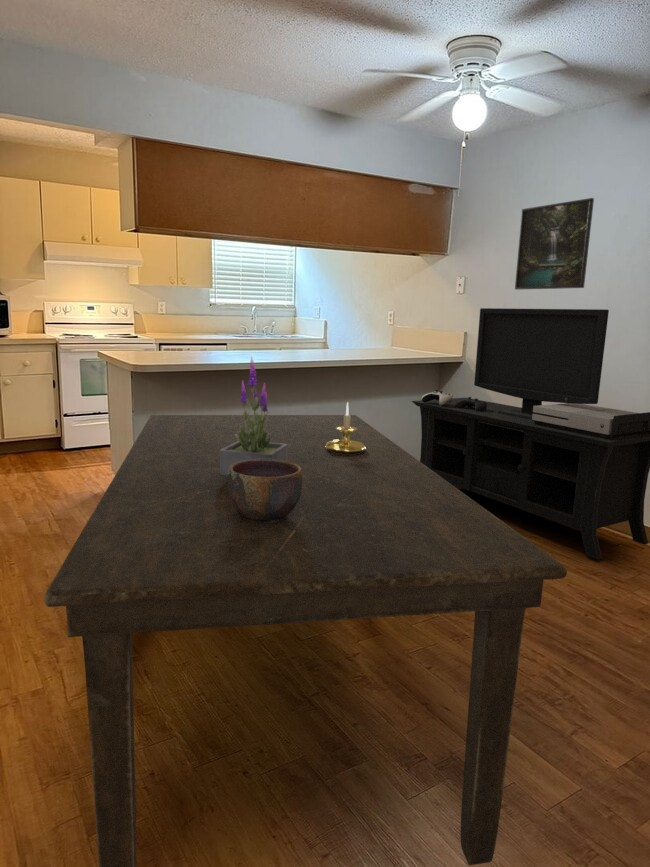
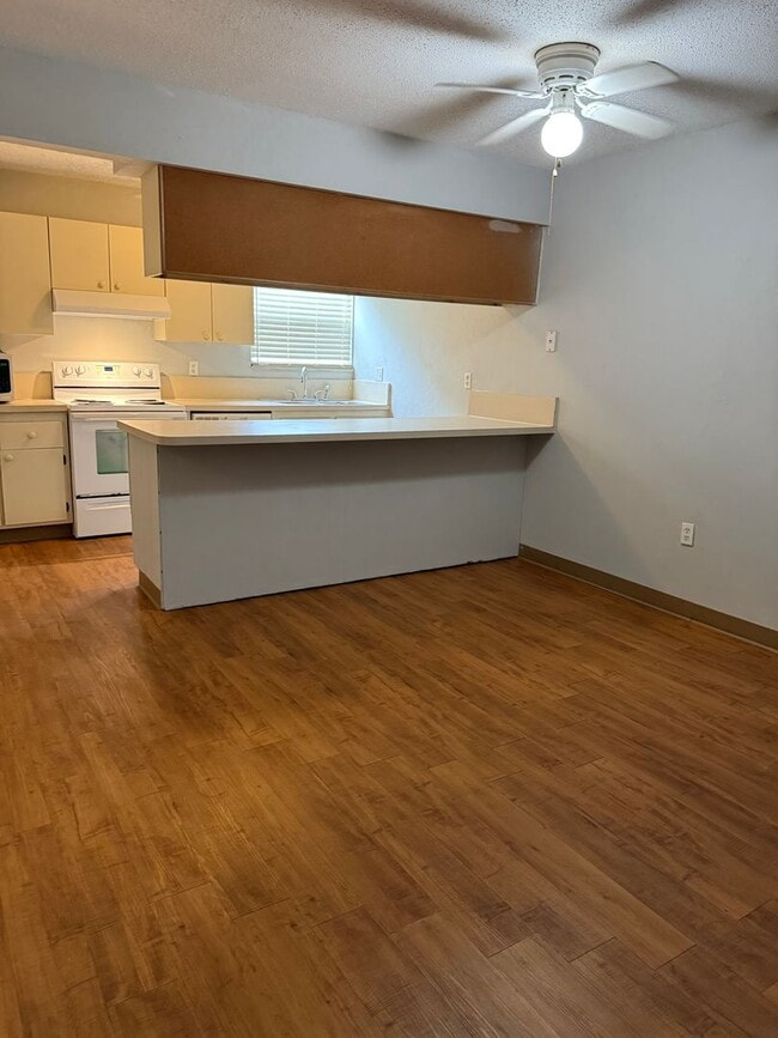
- bowl (264, 491)
- candle holder (346, 425)
- potted plant (255, 417)
- media console (522, 413)
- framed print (551, 246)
- dining table (275, 571)
